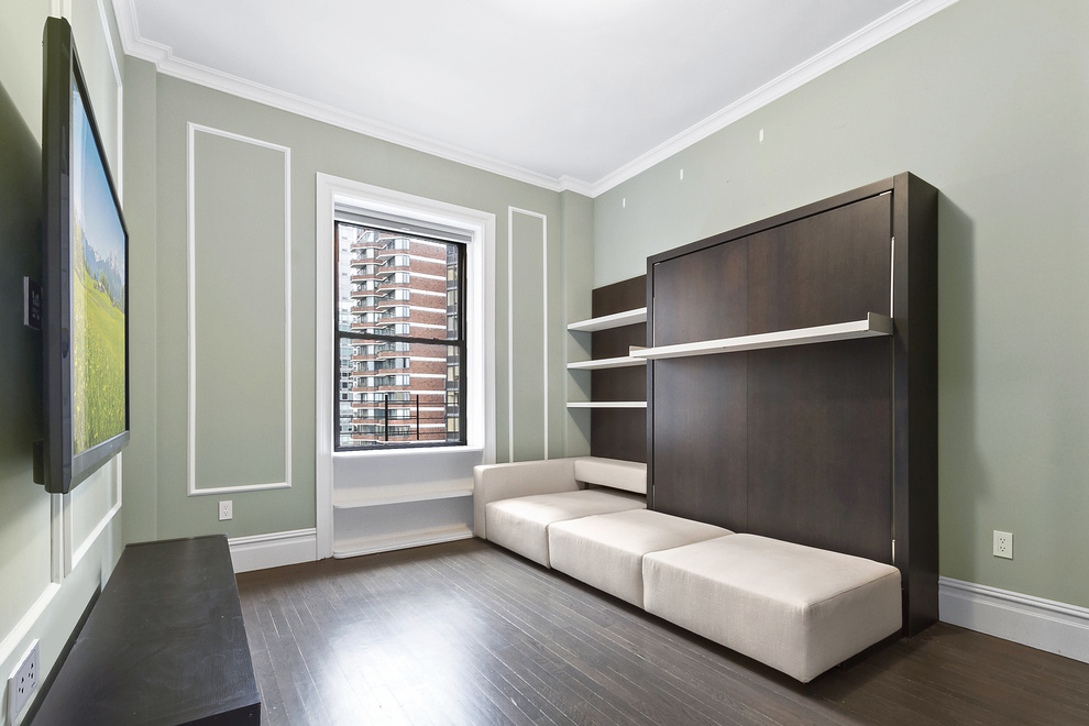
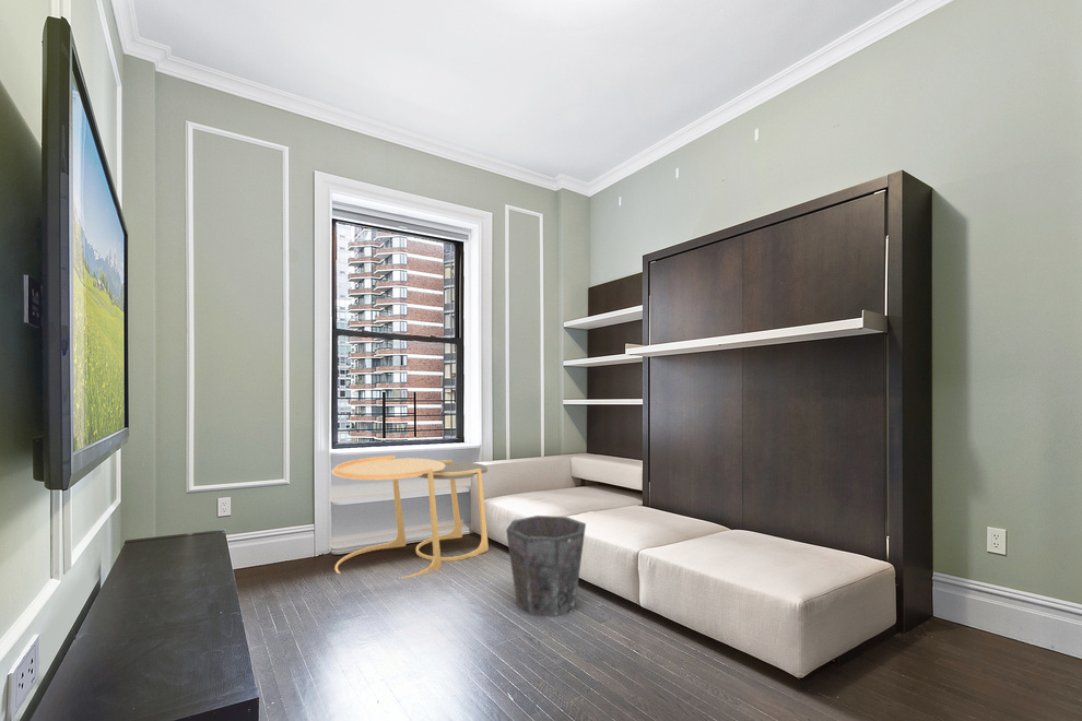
+ side table (401, 510)
+ waste bin (546, 565)
